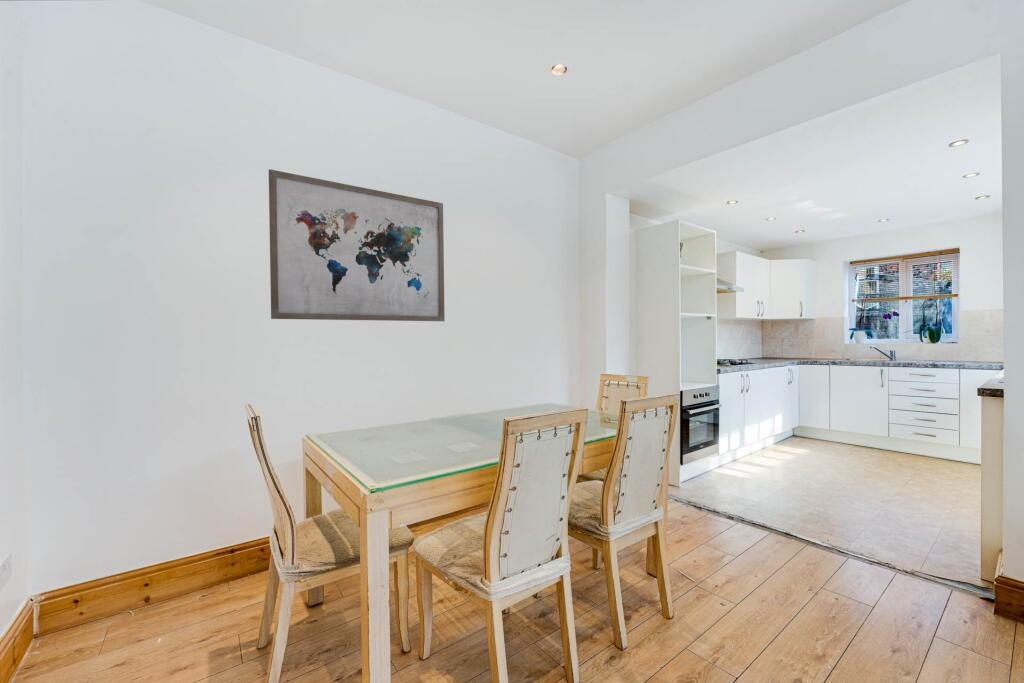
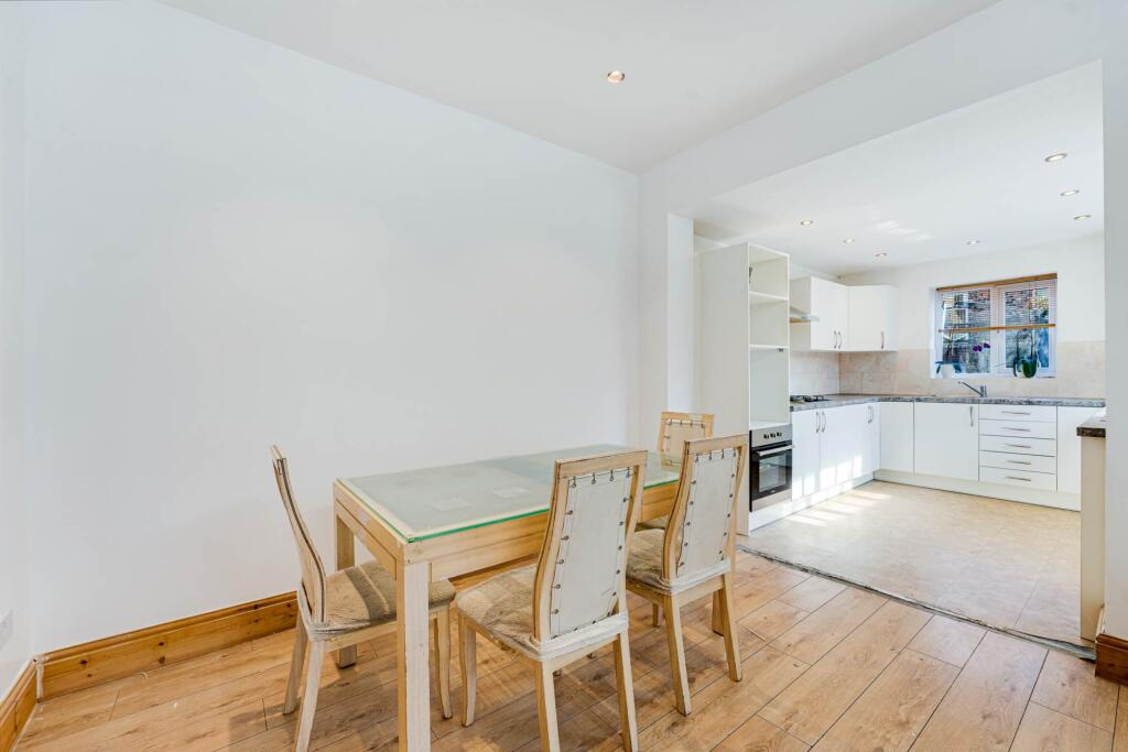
- wall art (366, 254)
